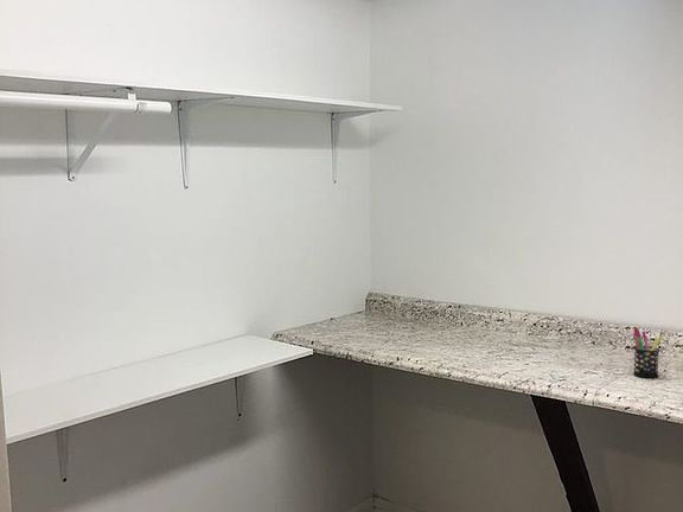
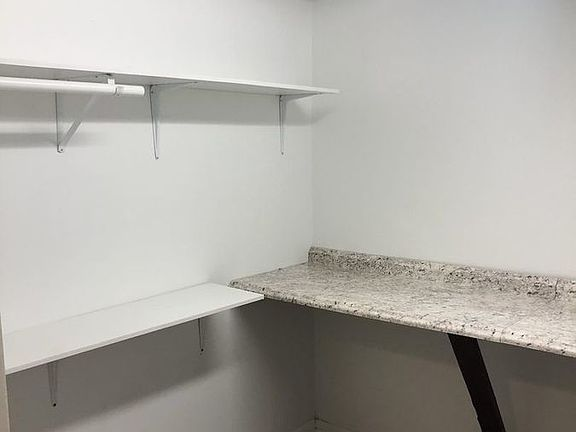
- pen holder (644, 352)
